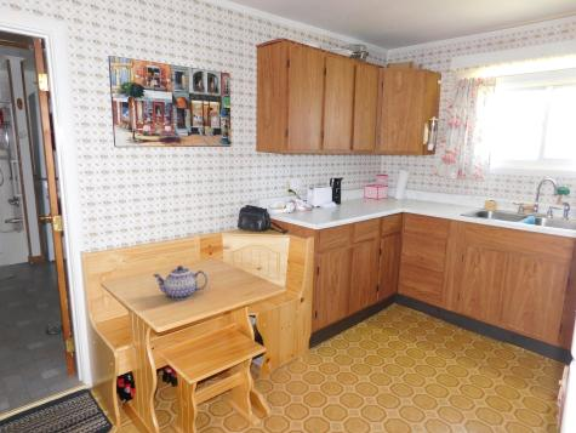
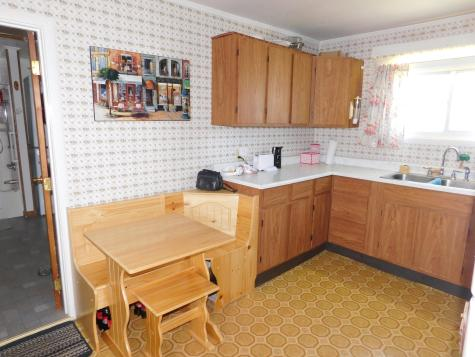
- teapot (181, 280)
